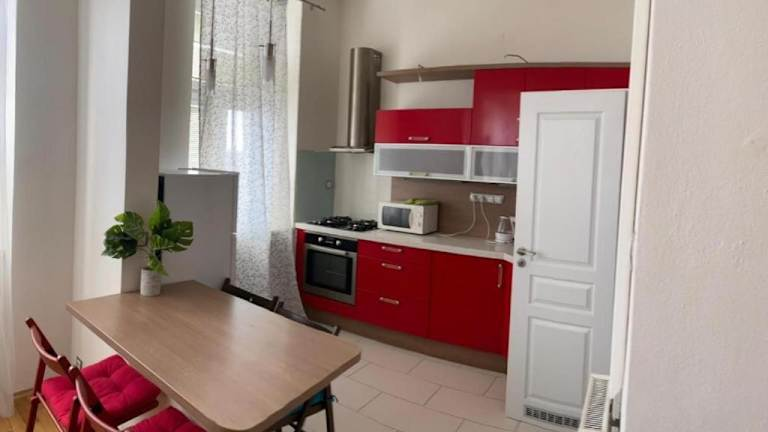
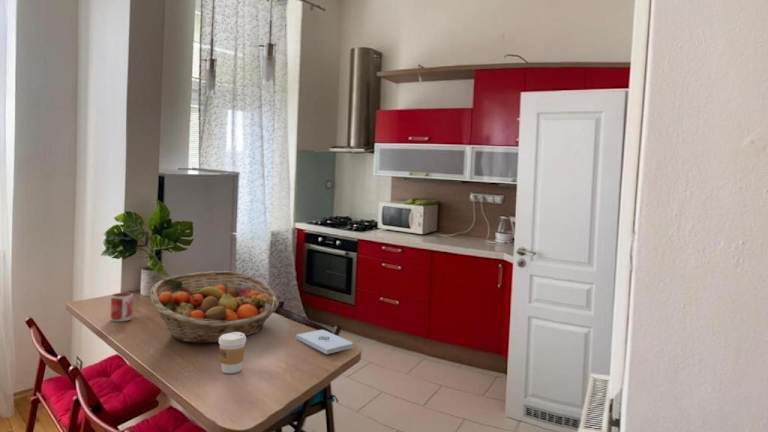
+ fruit basket (217, 304)
+ coffee cup (232, 352)
+ notepad (324, 340)
+ mug (122, 307)
